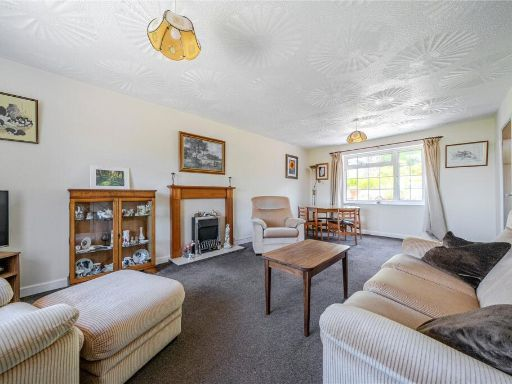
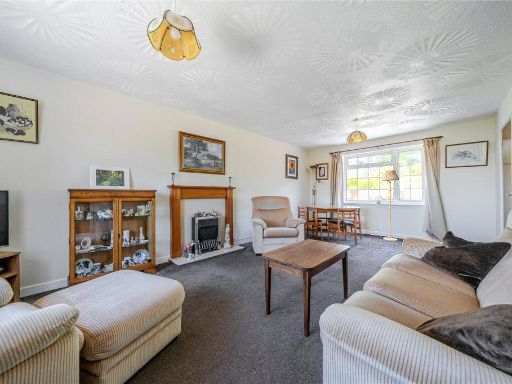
+ floor lamp (390, 204)
